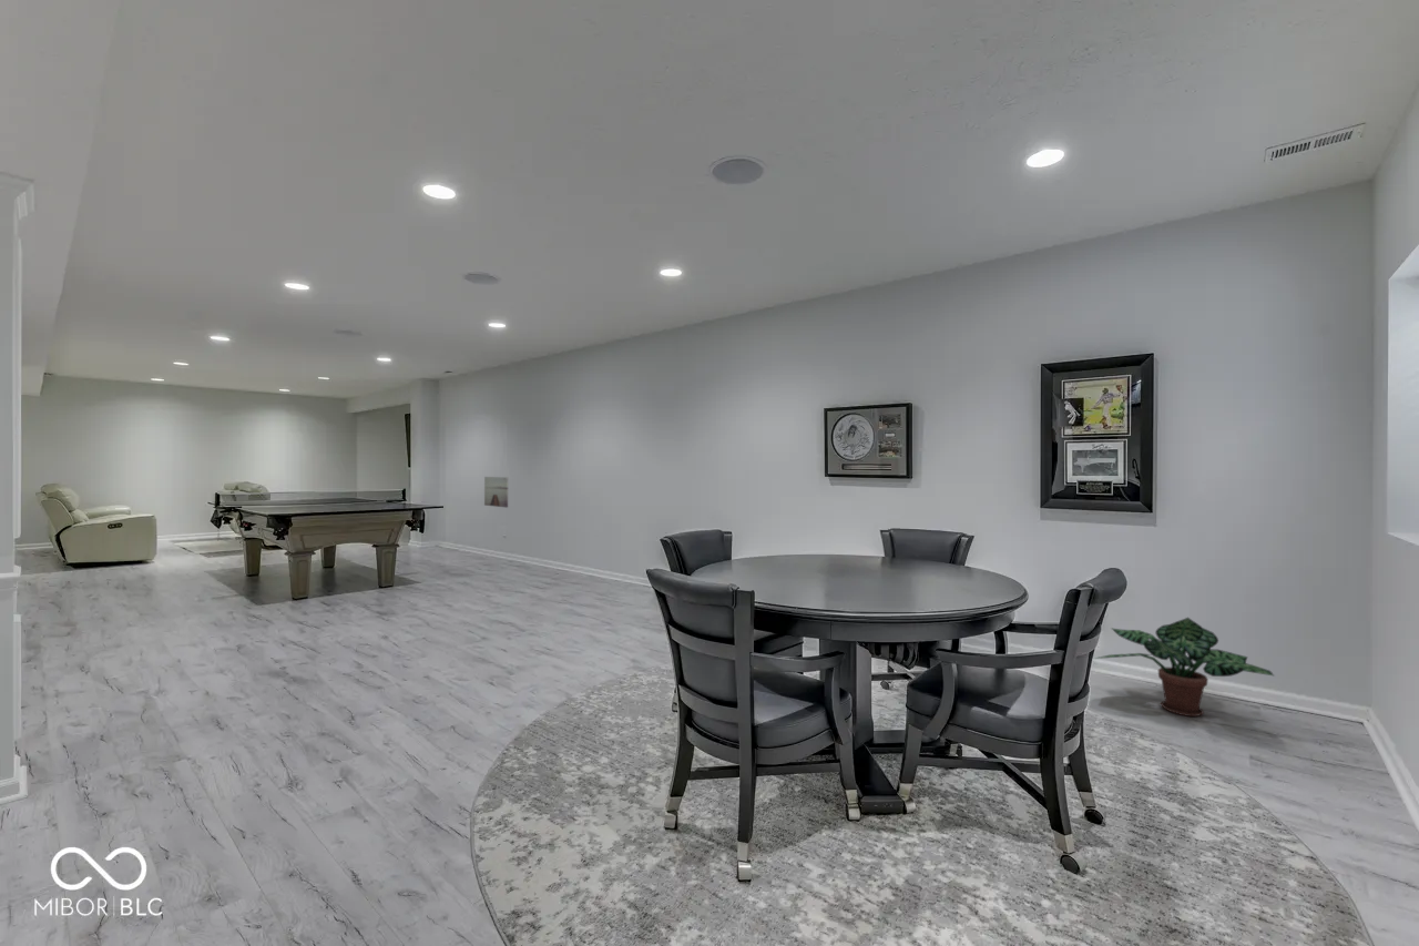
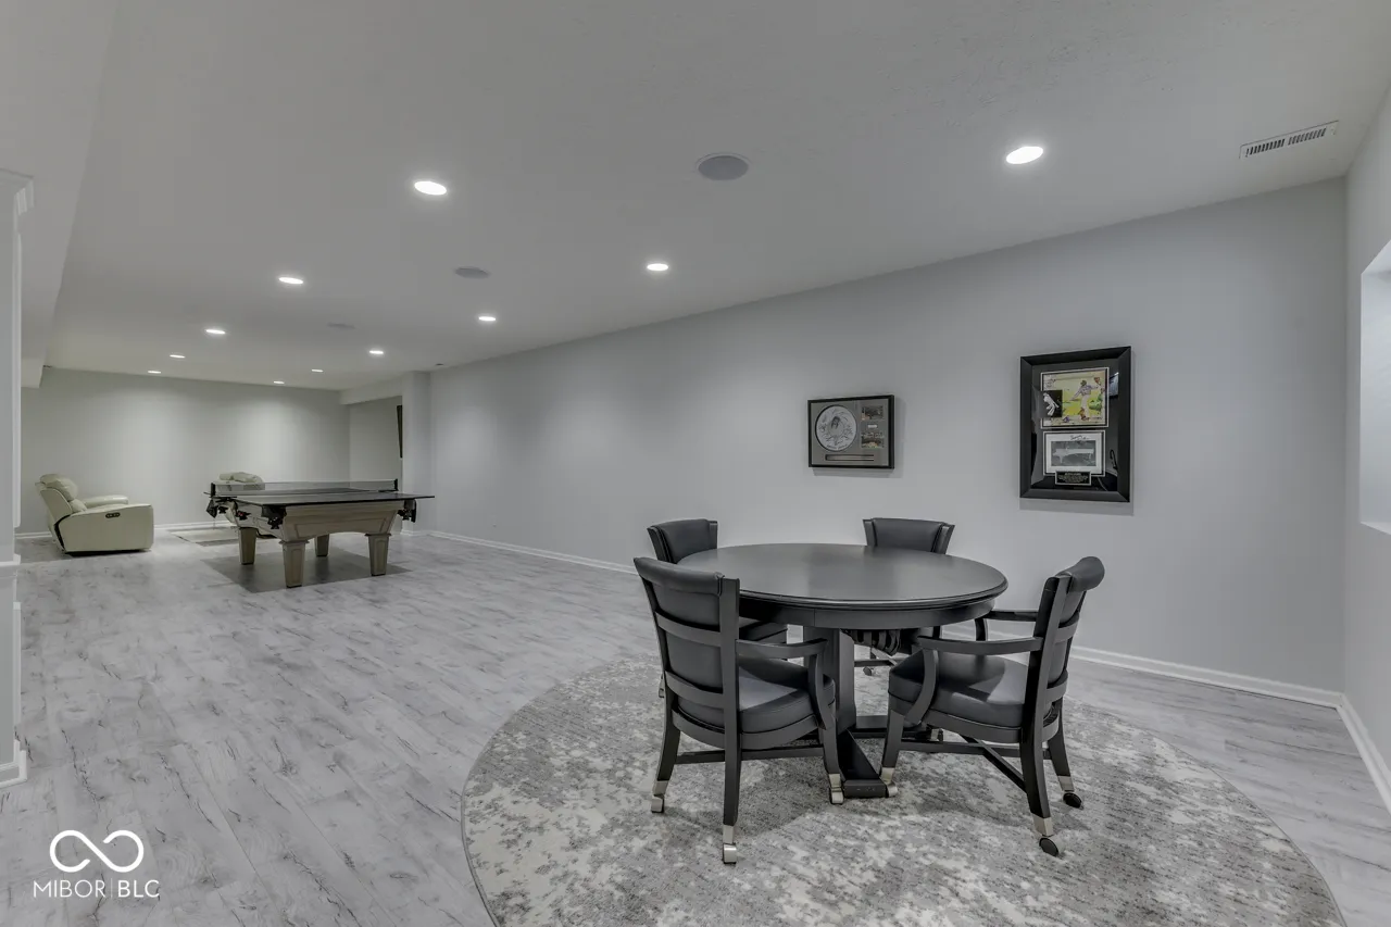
- wall art (496, 491)
- potted plant (1181, 659)
